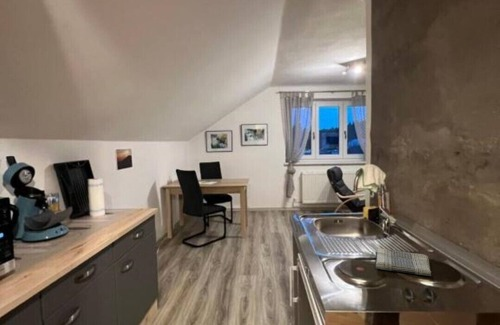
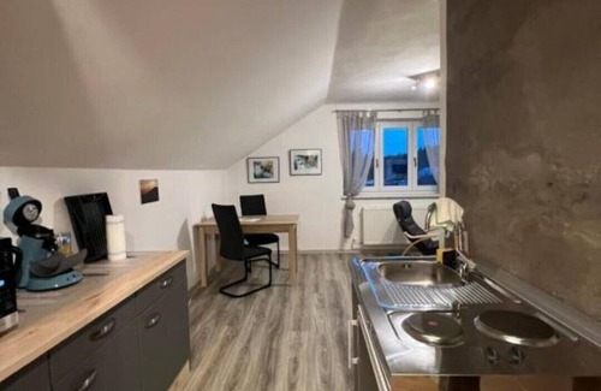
- dish towel (402, 259)
